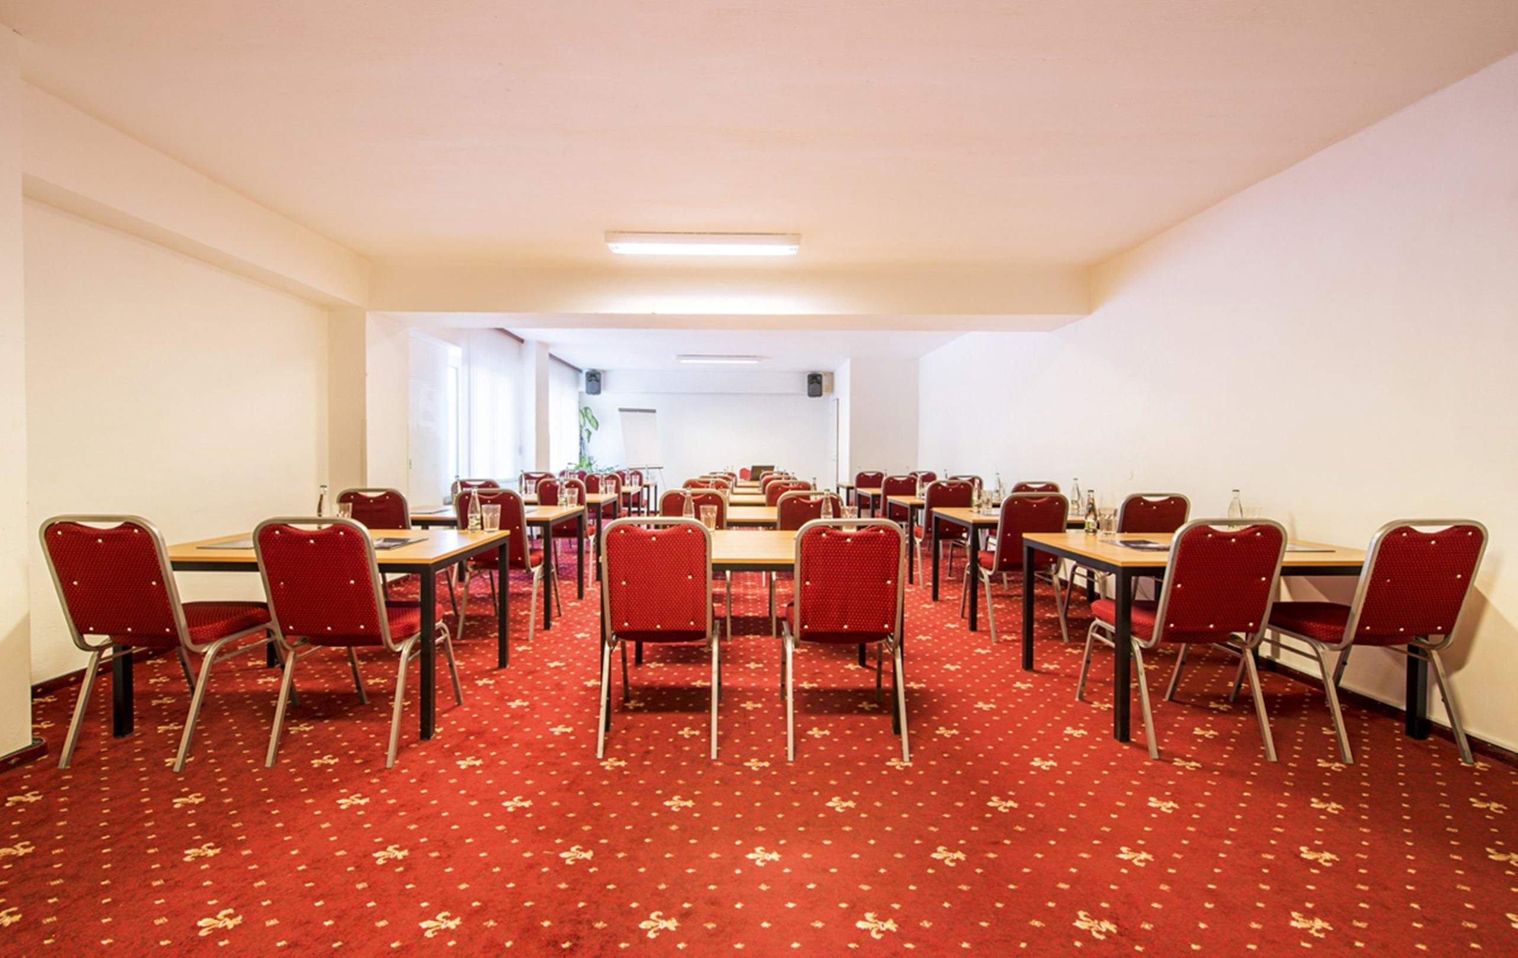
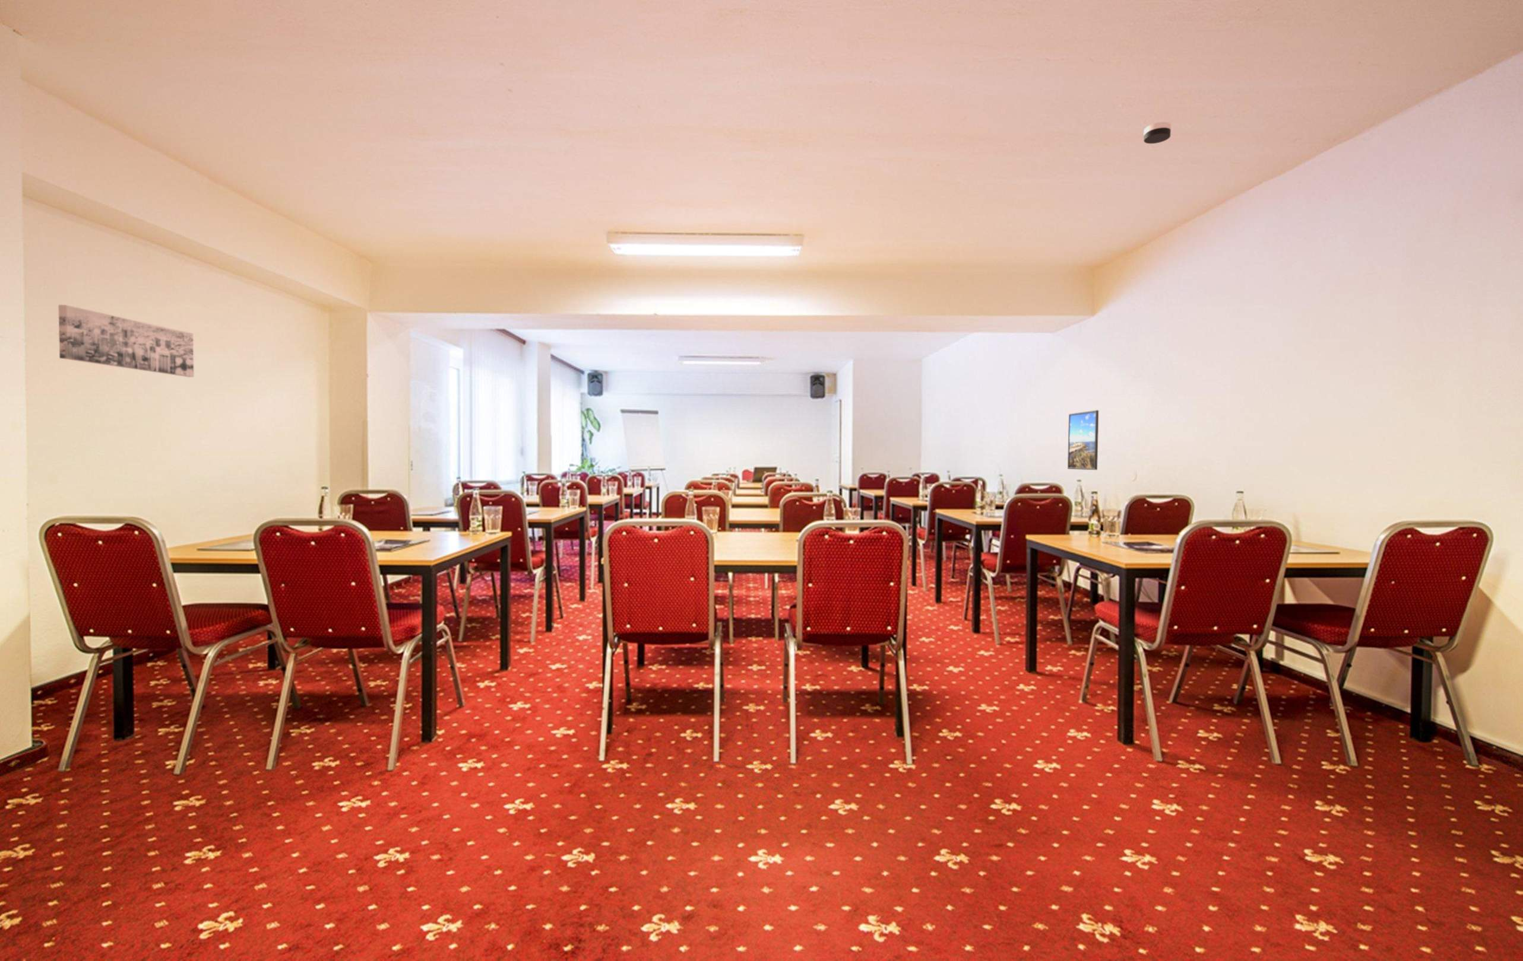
+ wall art (133, 344)
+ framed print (1082, 441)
+ smoke detector (1156, 133)
